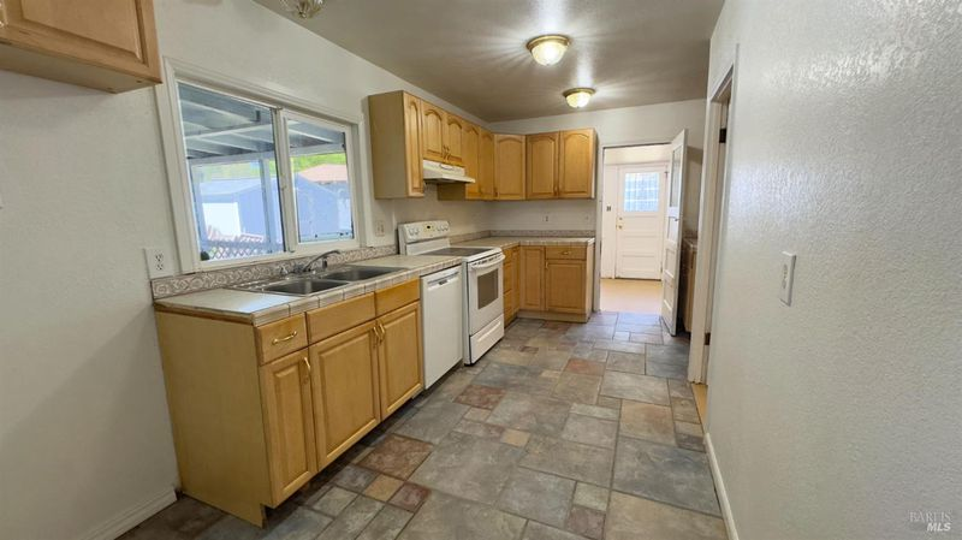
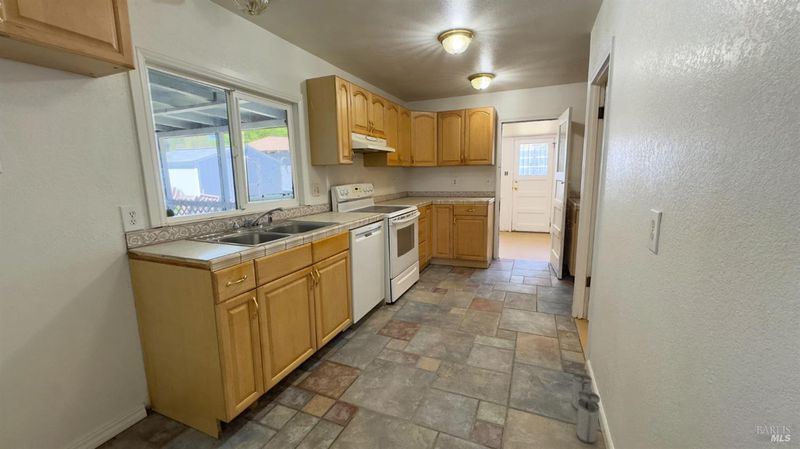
+ trash can (584, 402)
